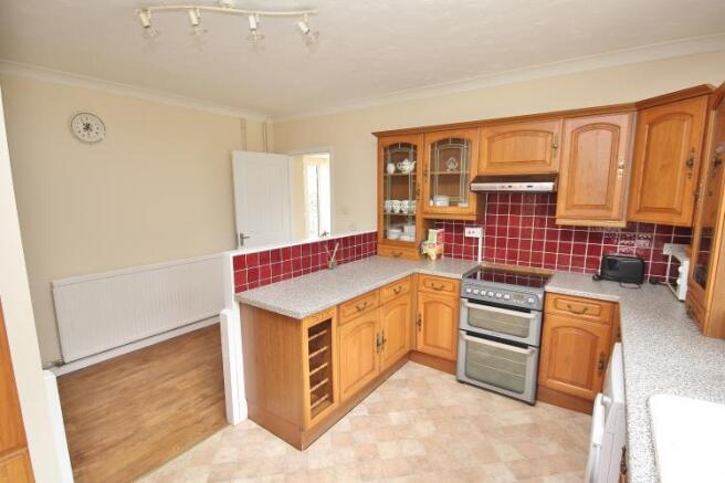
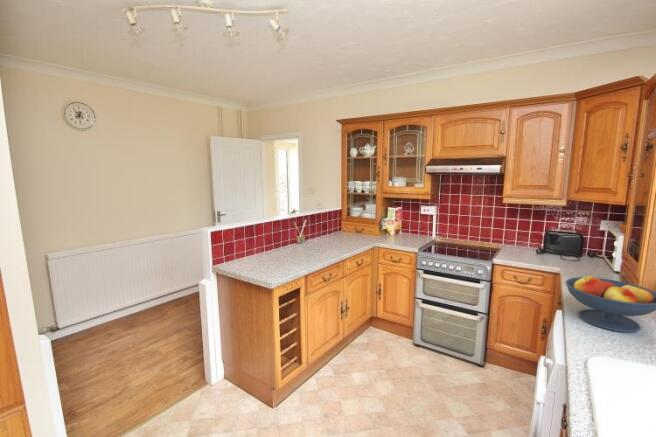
+ fruit bowl (610, 299)
